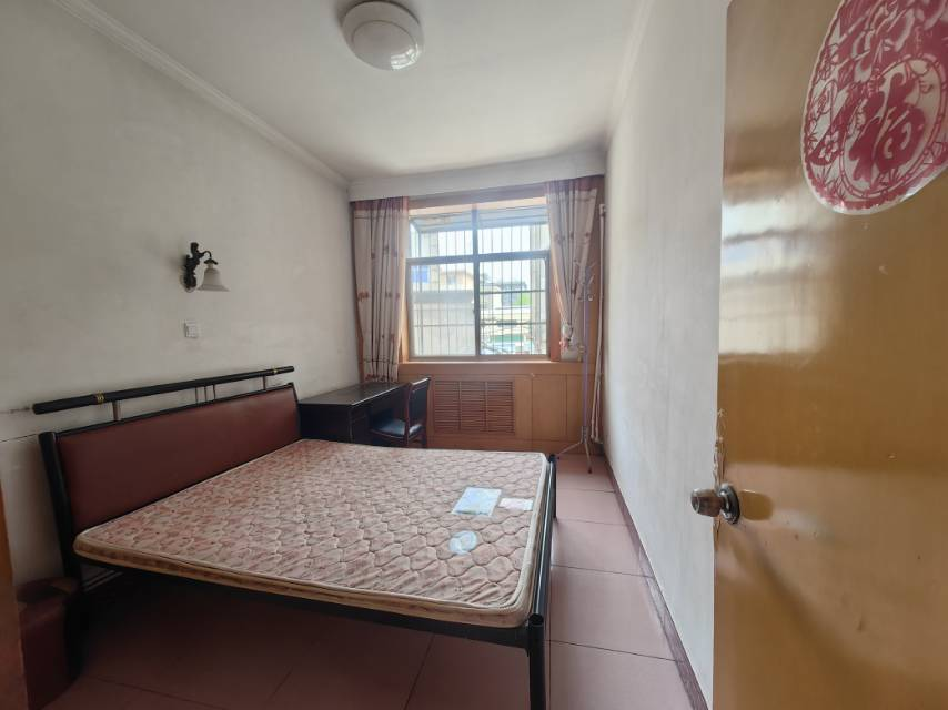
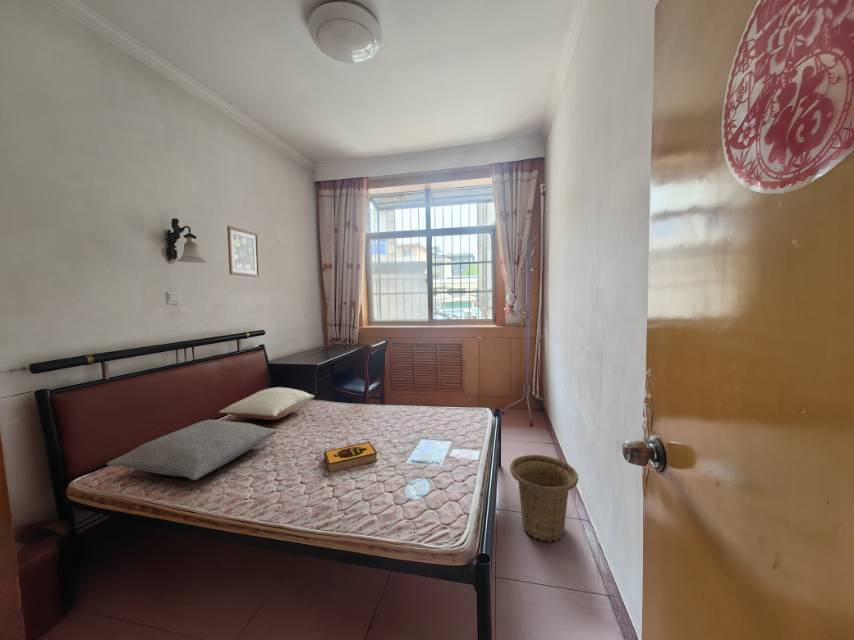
+ wall art (244, 253)
+ pillow (202, 445)
+ hardback book (350, 455)
+ basket (542, 499)
+ pillow (269, 404)
